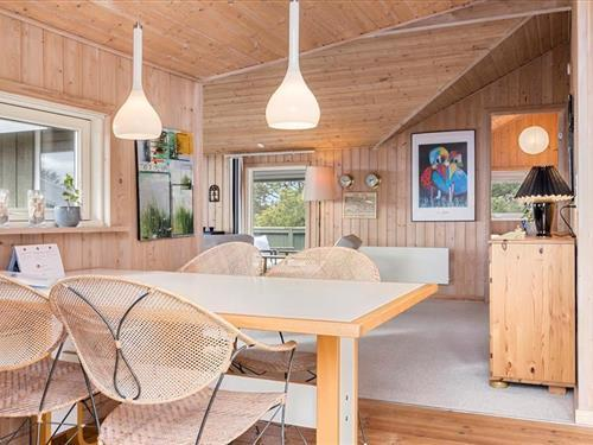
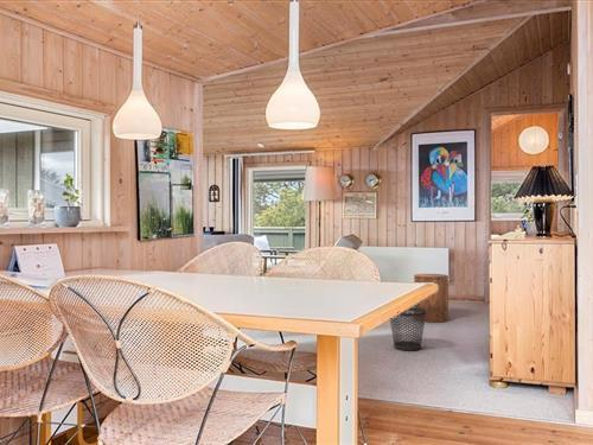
+ stool (431, 297)
+ wastebasket (407, 329)
